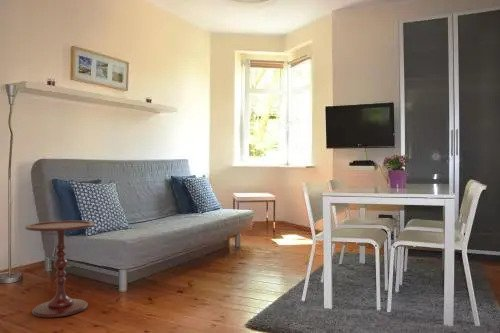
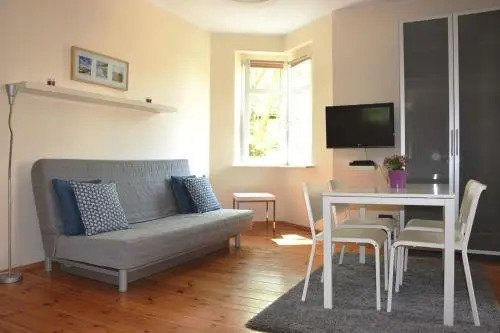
- side table (60, 266)
